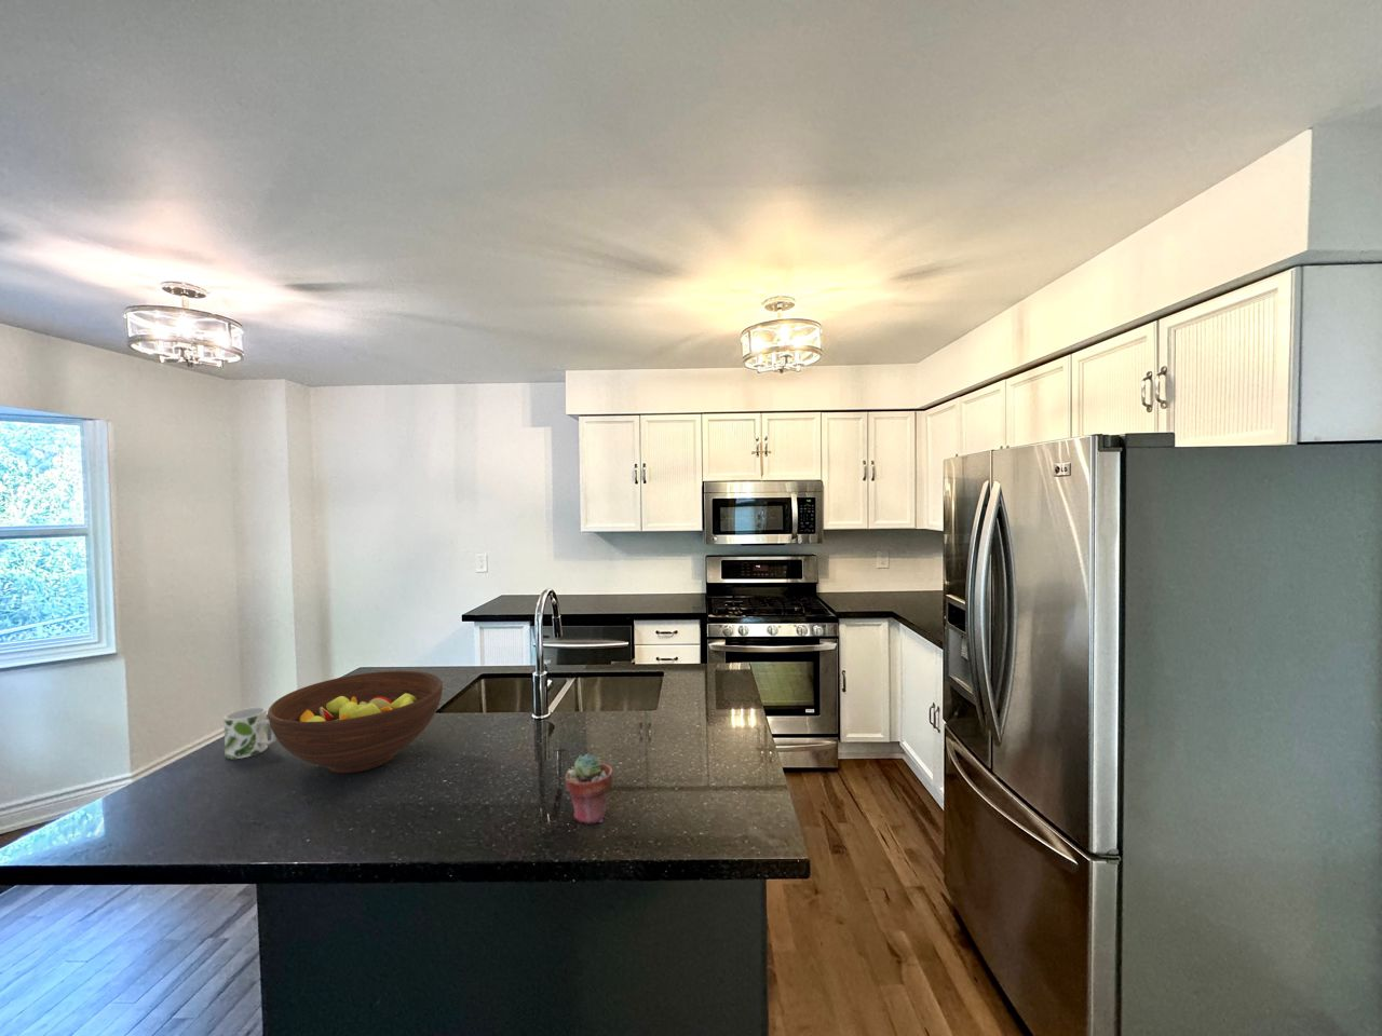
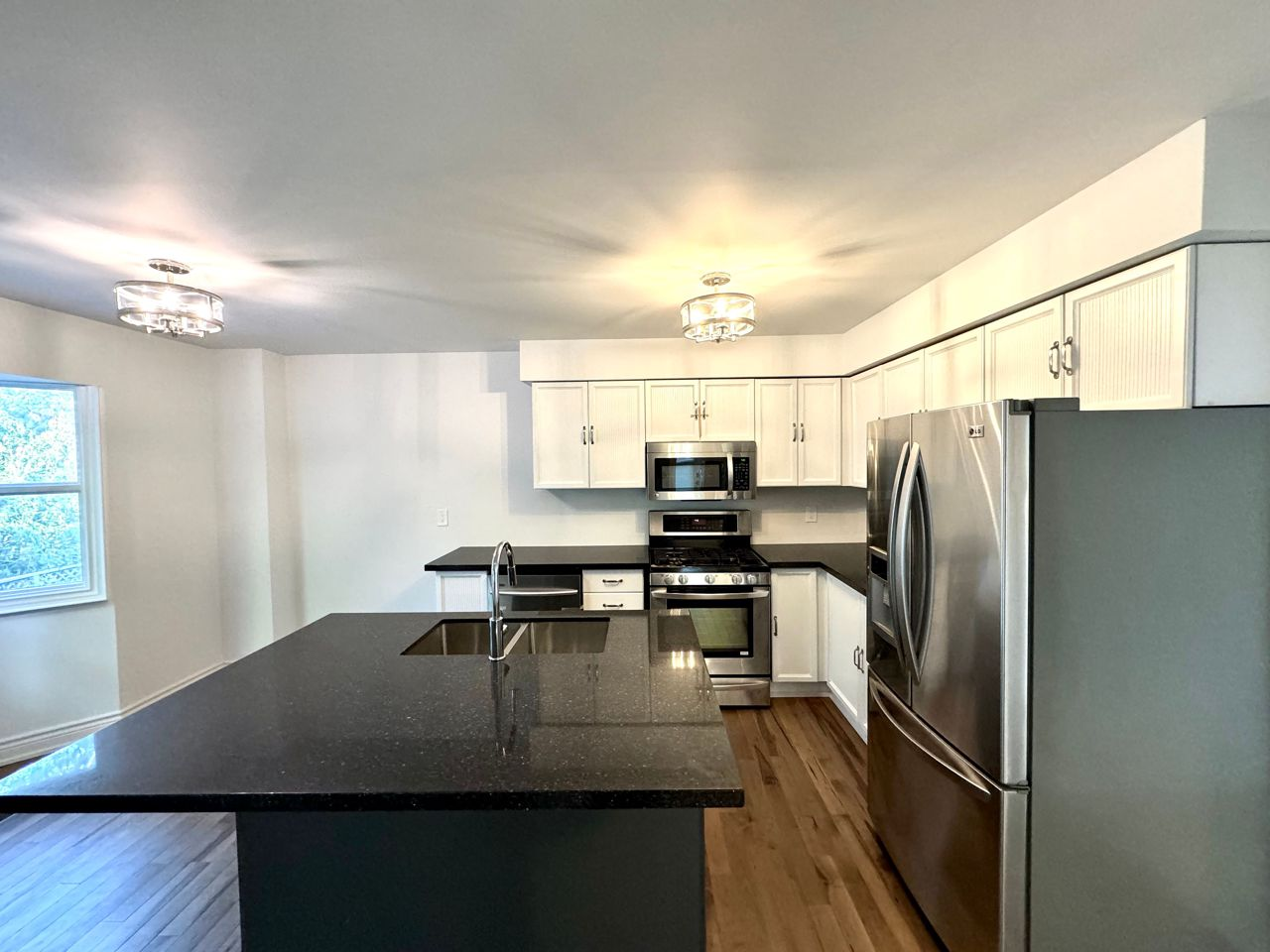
- mug (252, 731)
- fruit bowl (361, 726)
- potted succulent (589, 785)
